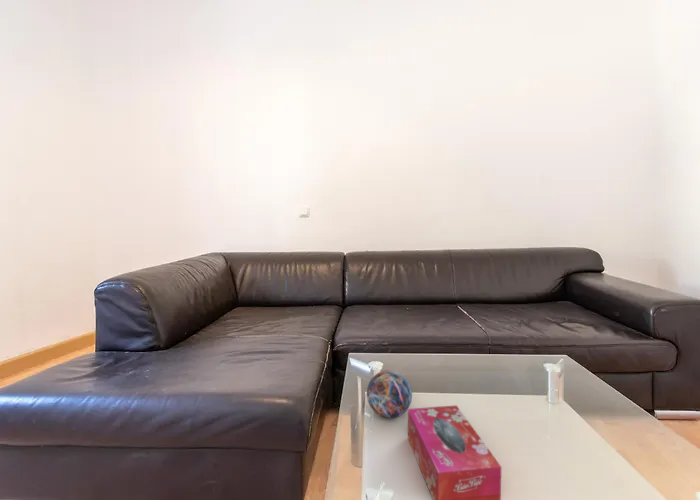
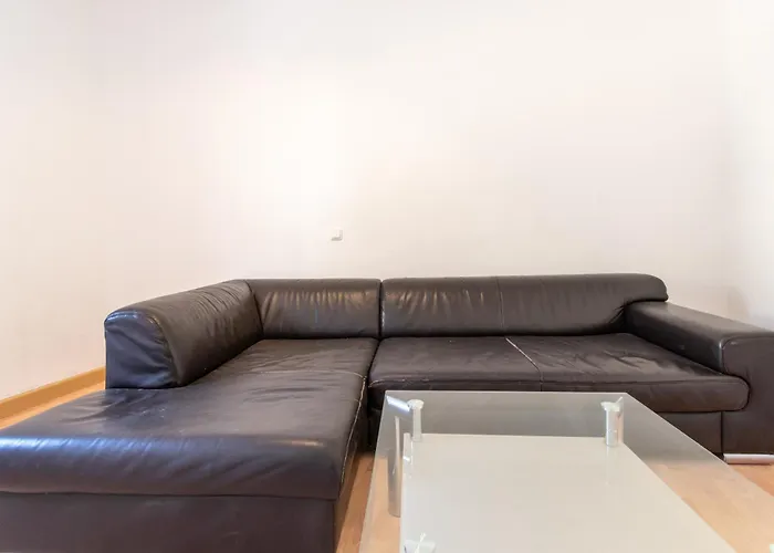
- tissue box (448, 451)
- decorative orb (389, 393)
